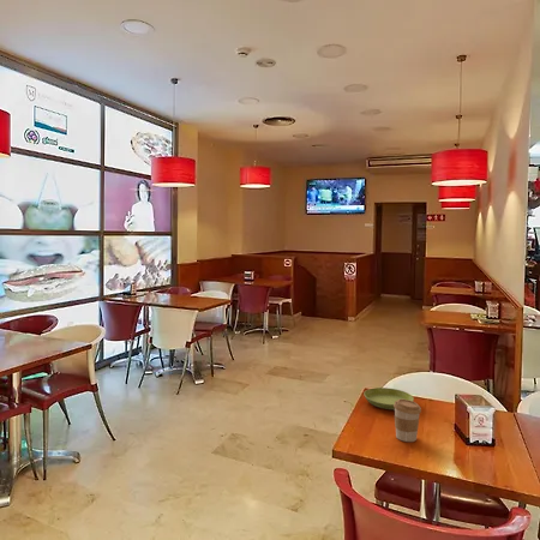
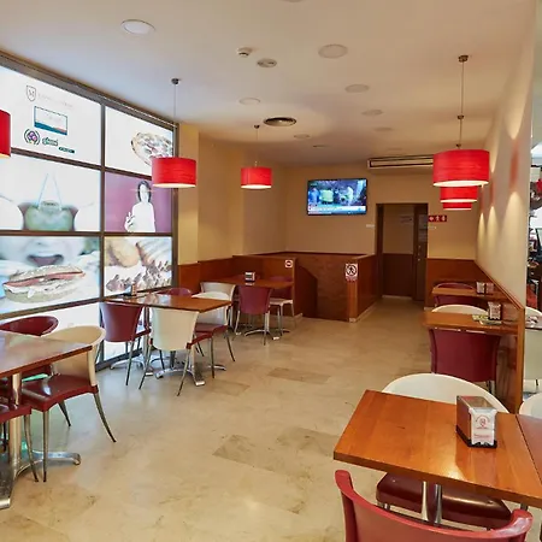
- coffee cup (407, 419)
- saucer (388, 398)
